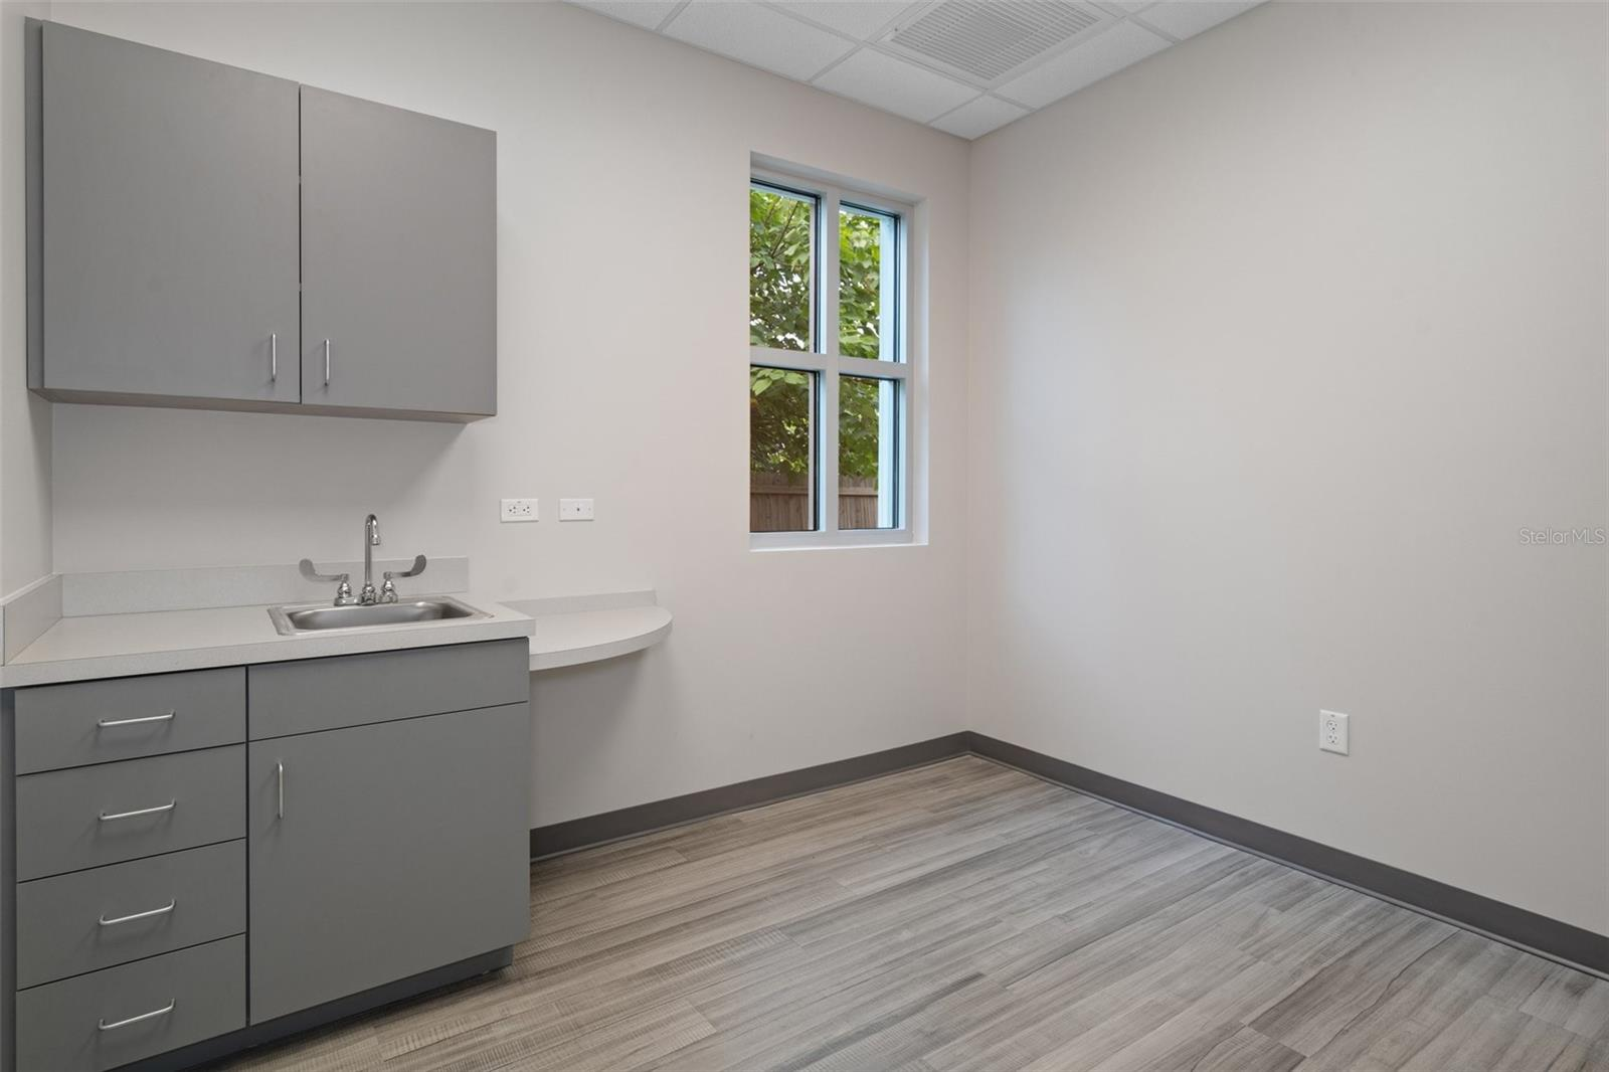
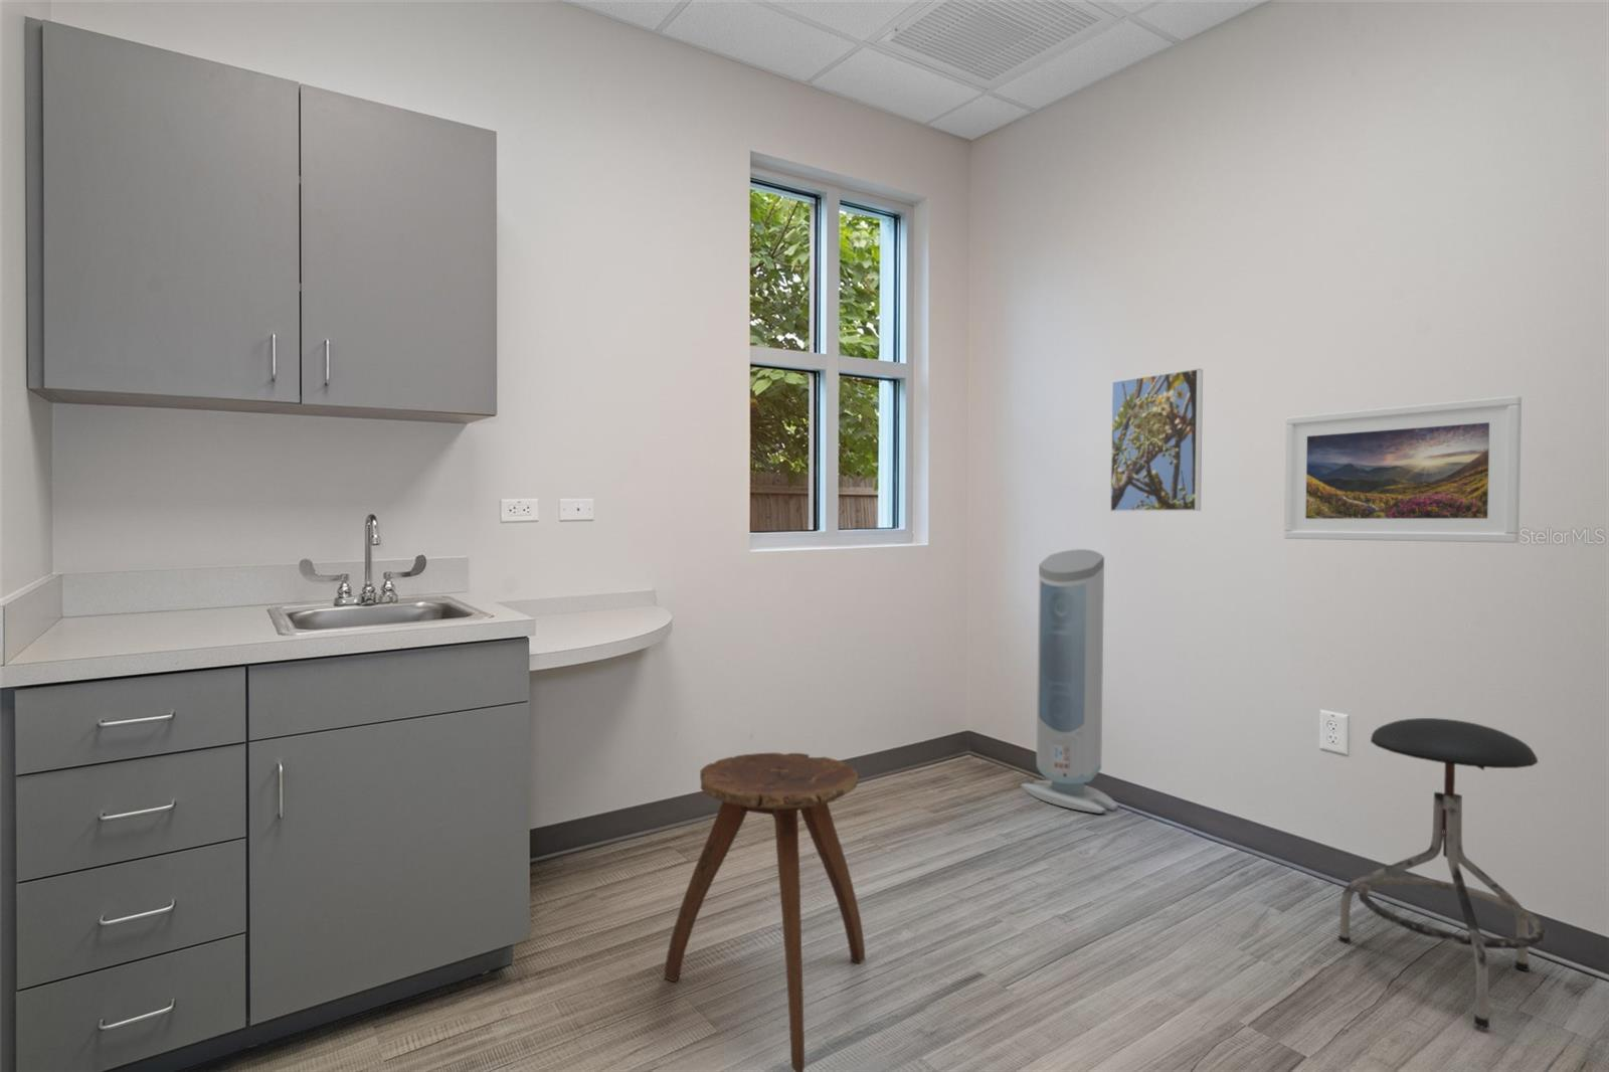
+ stool (779, 873)
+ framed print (1391, 474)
+ stool (1456, 848)
+ air purifier (1069, 672)
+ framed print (1153, 443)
